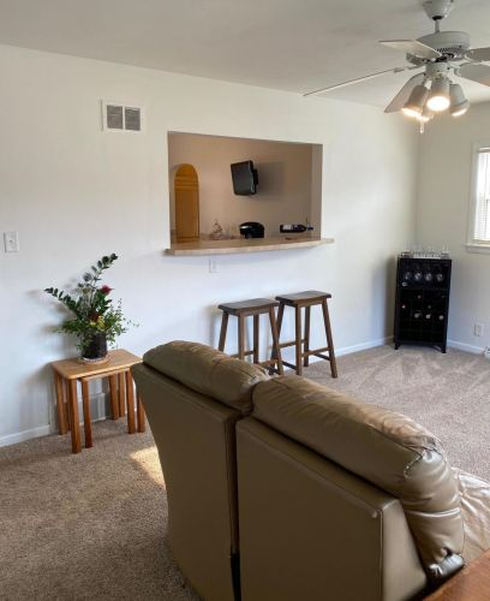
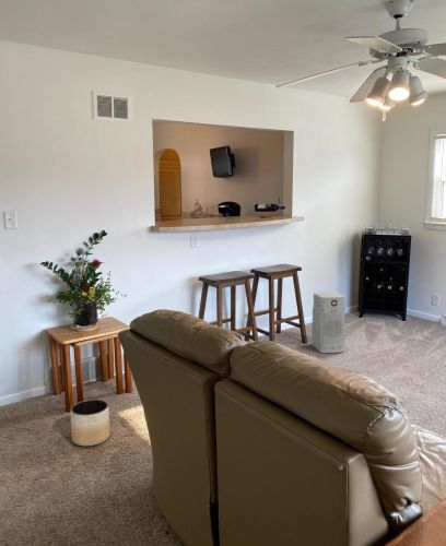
+ planter (90, 422)
+ air purifier (328, 321)
